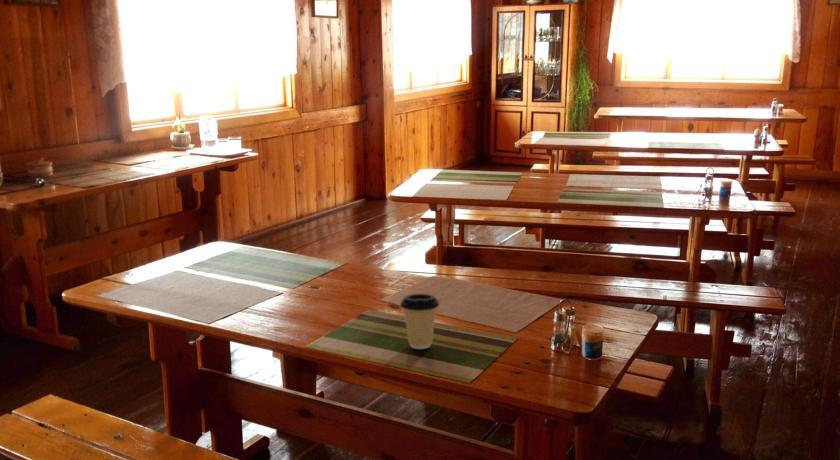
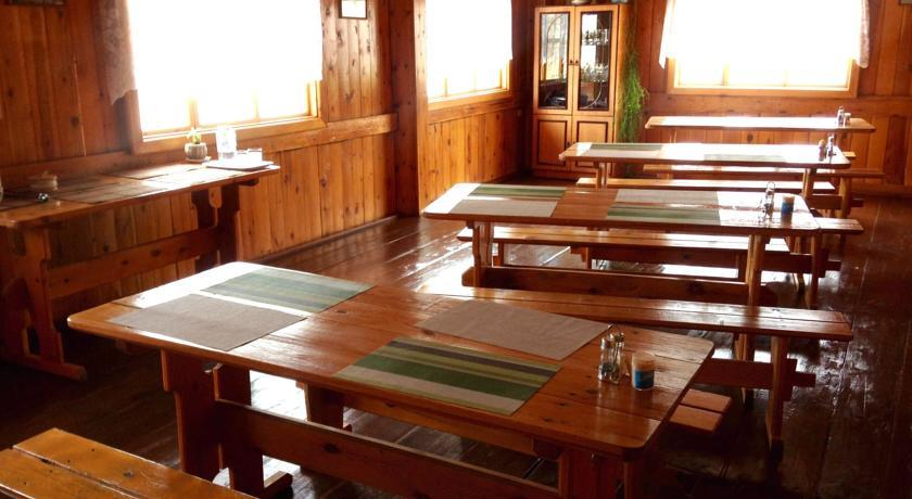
- coffee cup (420, 320)
